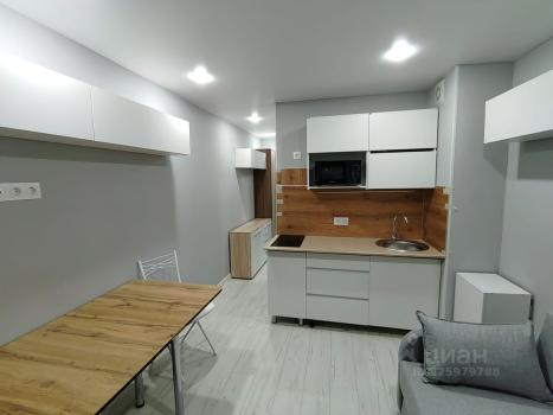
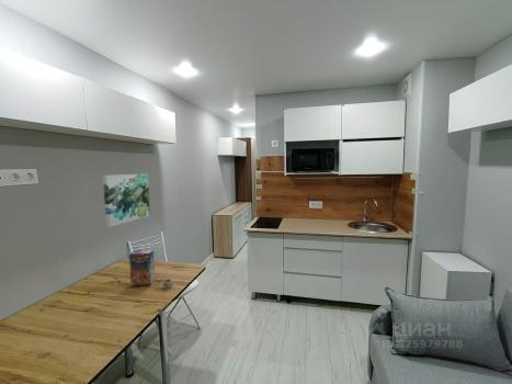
+ wall art (128, 197)
+ cereal box (151, 269)
